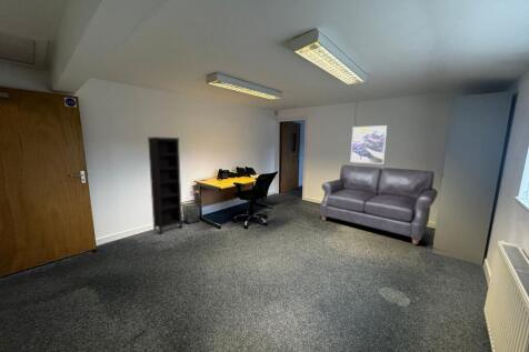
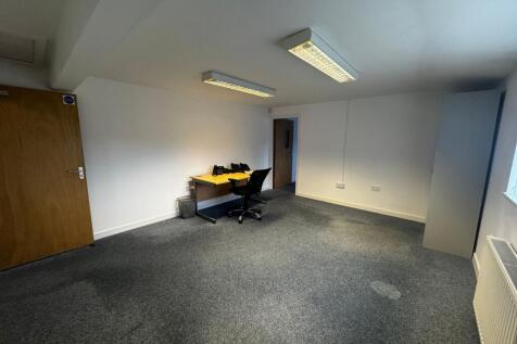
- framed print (367, 144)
- sofa (373, 197)
- bookcase (166, 184)
